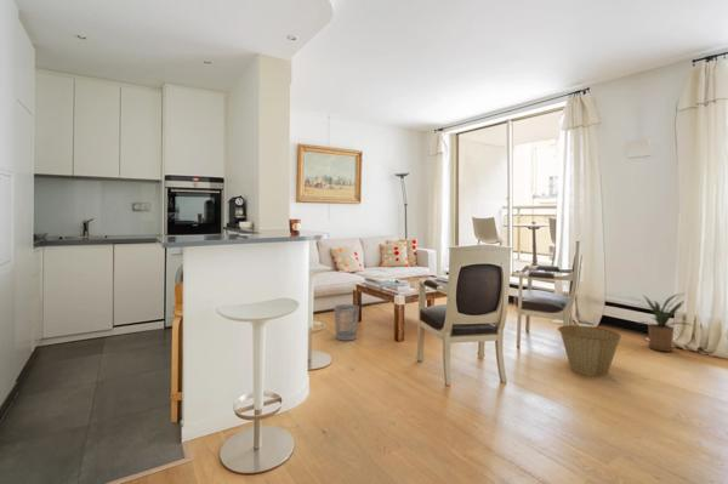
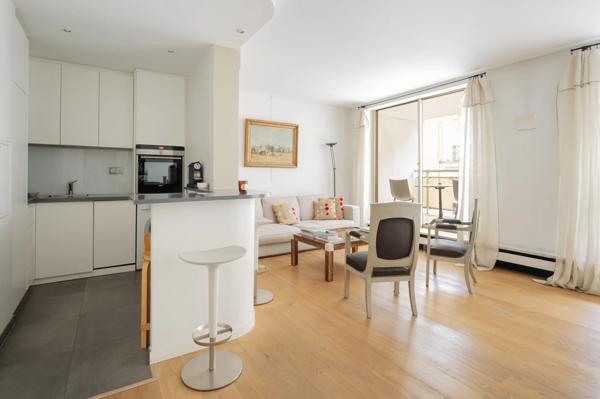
- house plant (660, 319)
- basket (587, 351)
- wastebasket (346, 321)
